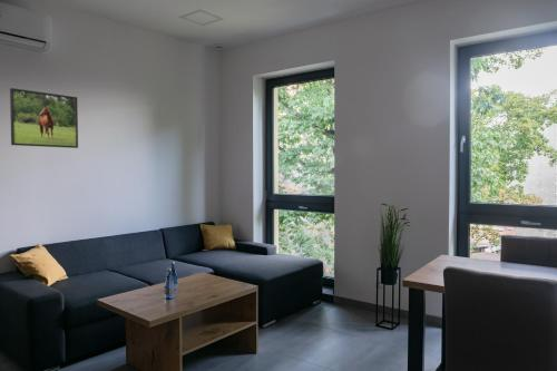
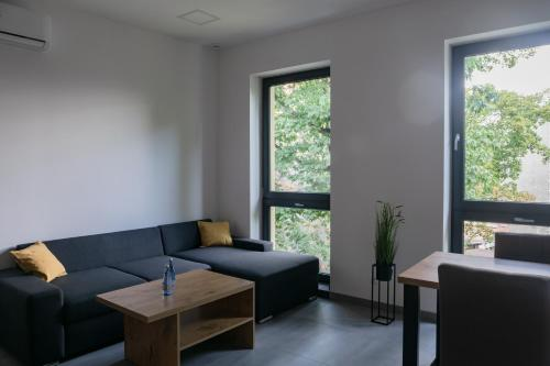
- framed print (46, 119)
